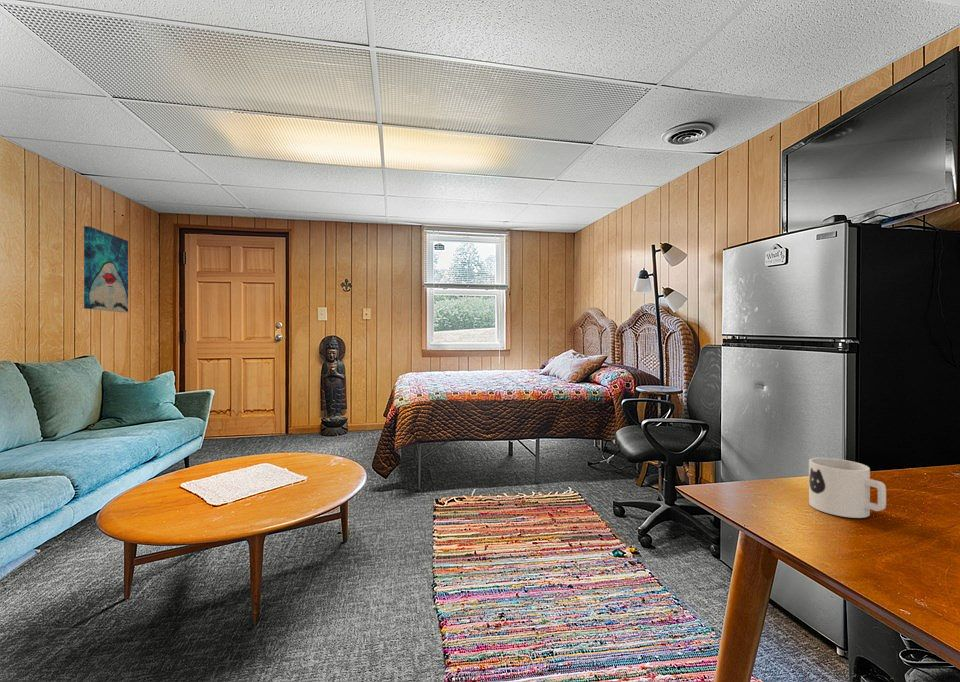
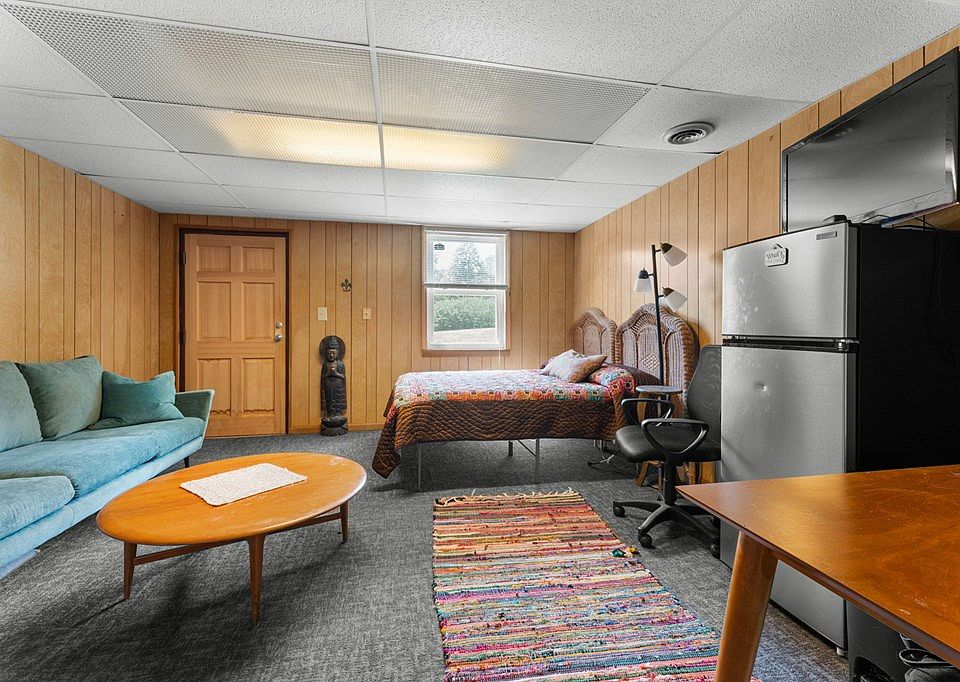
- wall art (107, 272)
- mug (845, 487)
